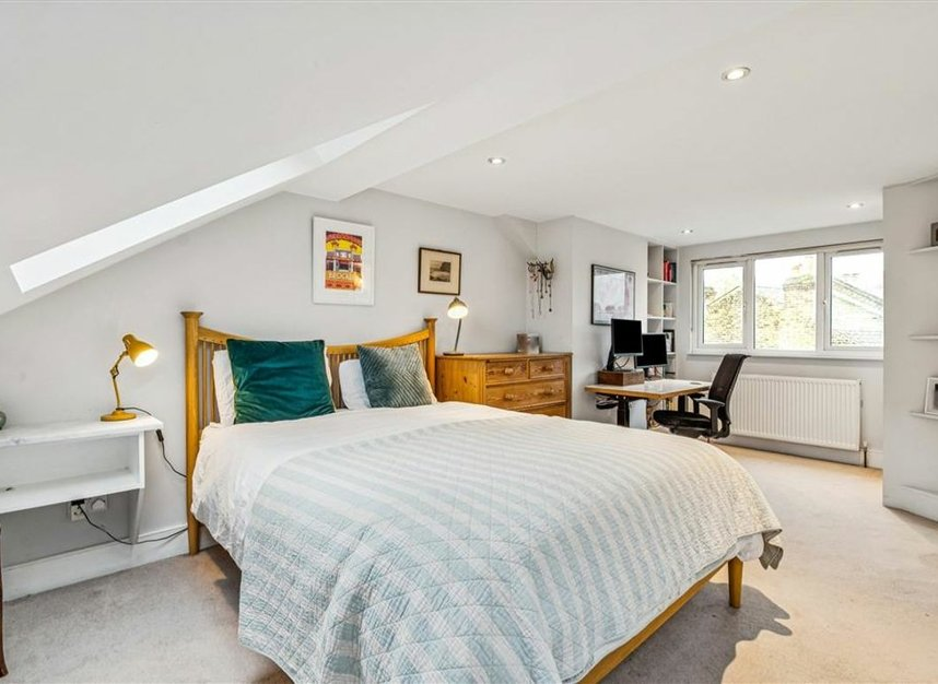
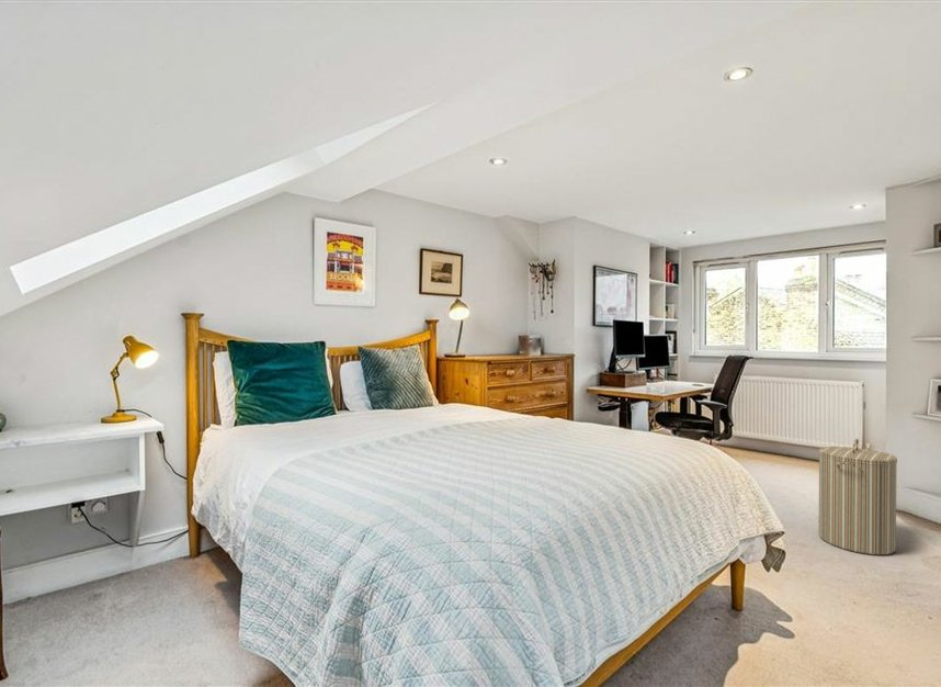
+ laundry hamper (855, 489)
